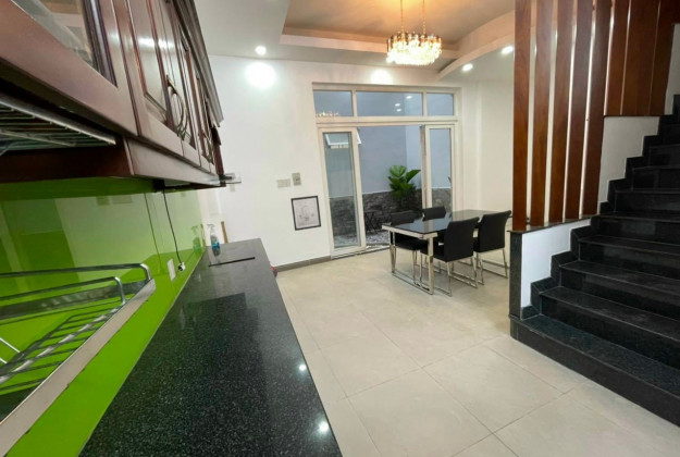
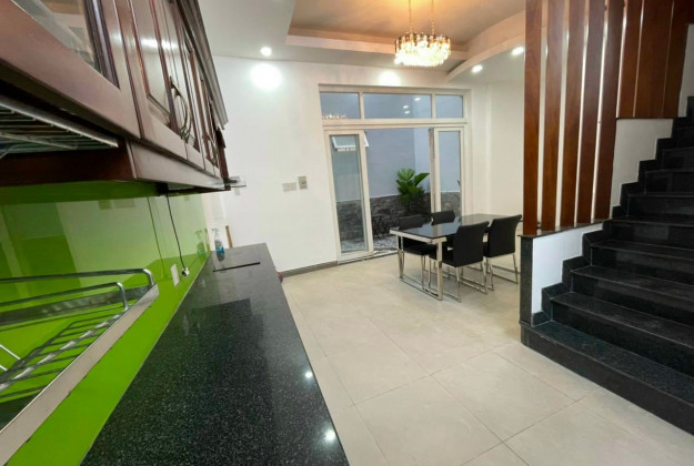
- wall art (306, 212)
